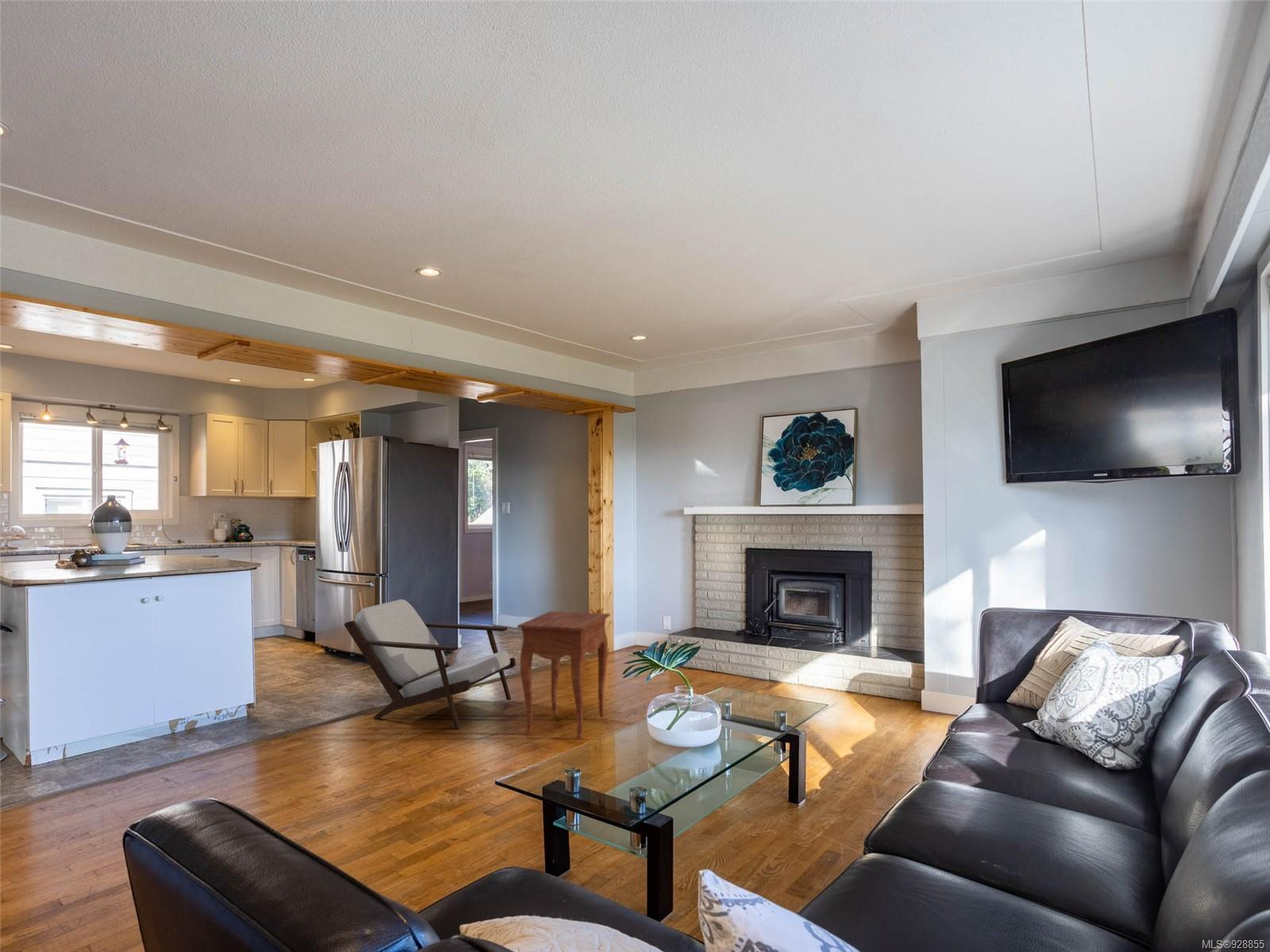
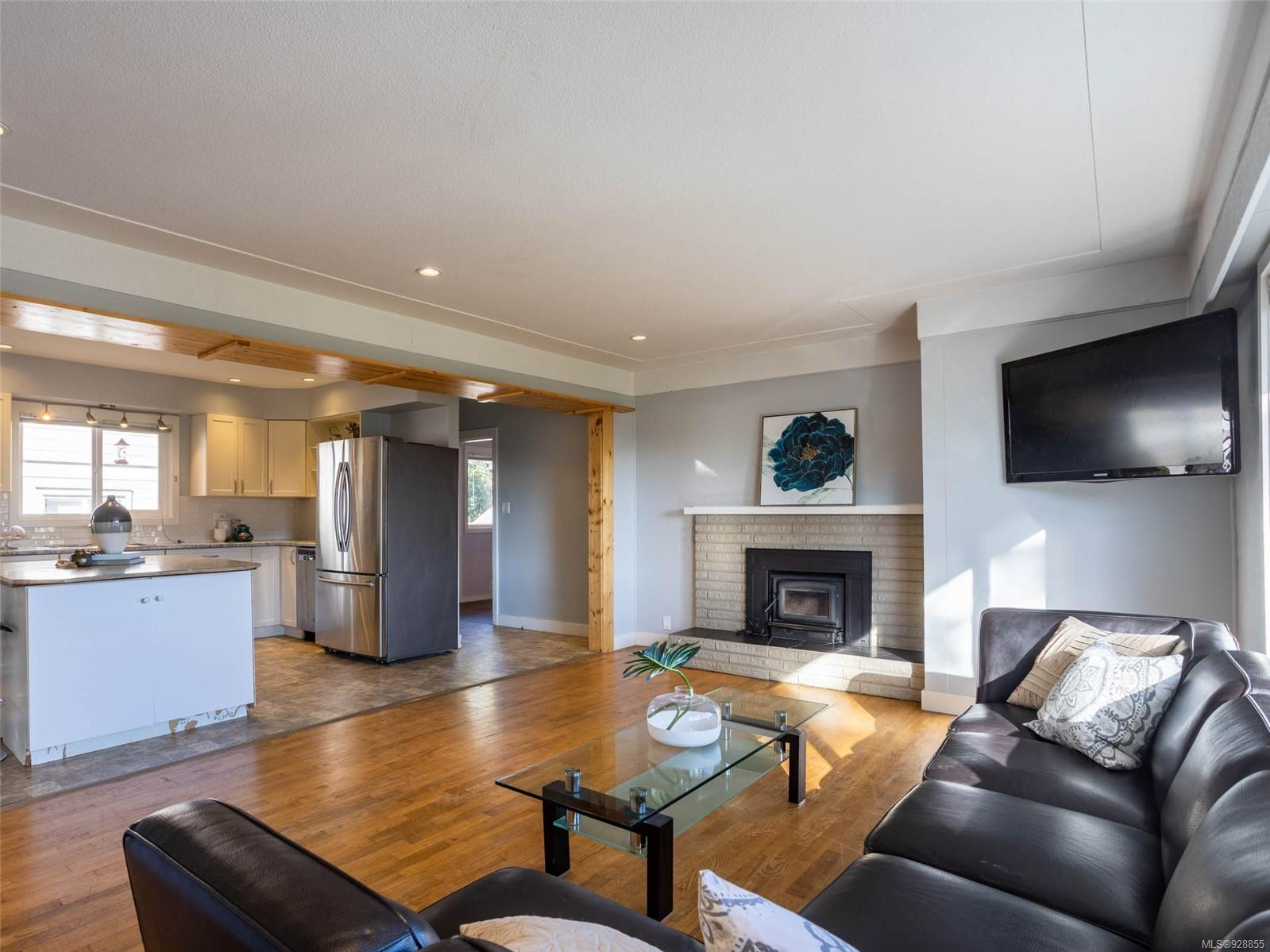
- side table (571, 673)
- armchair (434, 657)
